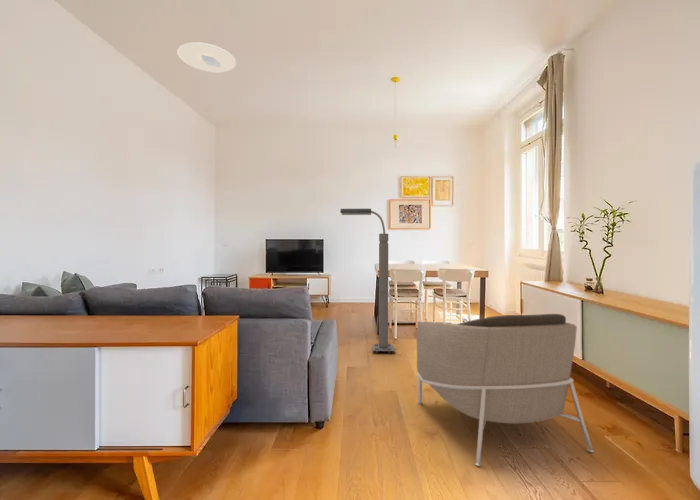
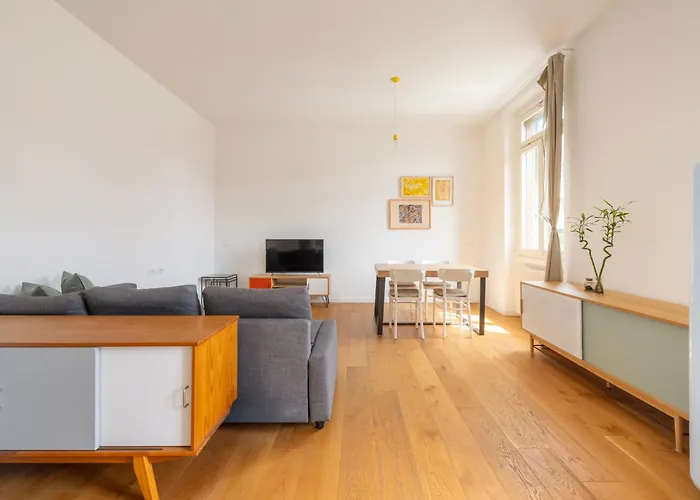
- floor lamp (379, 279)
- ceiling light (207, 55)
- armchair (495, 364)
